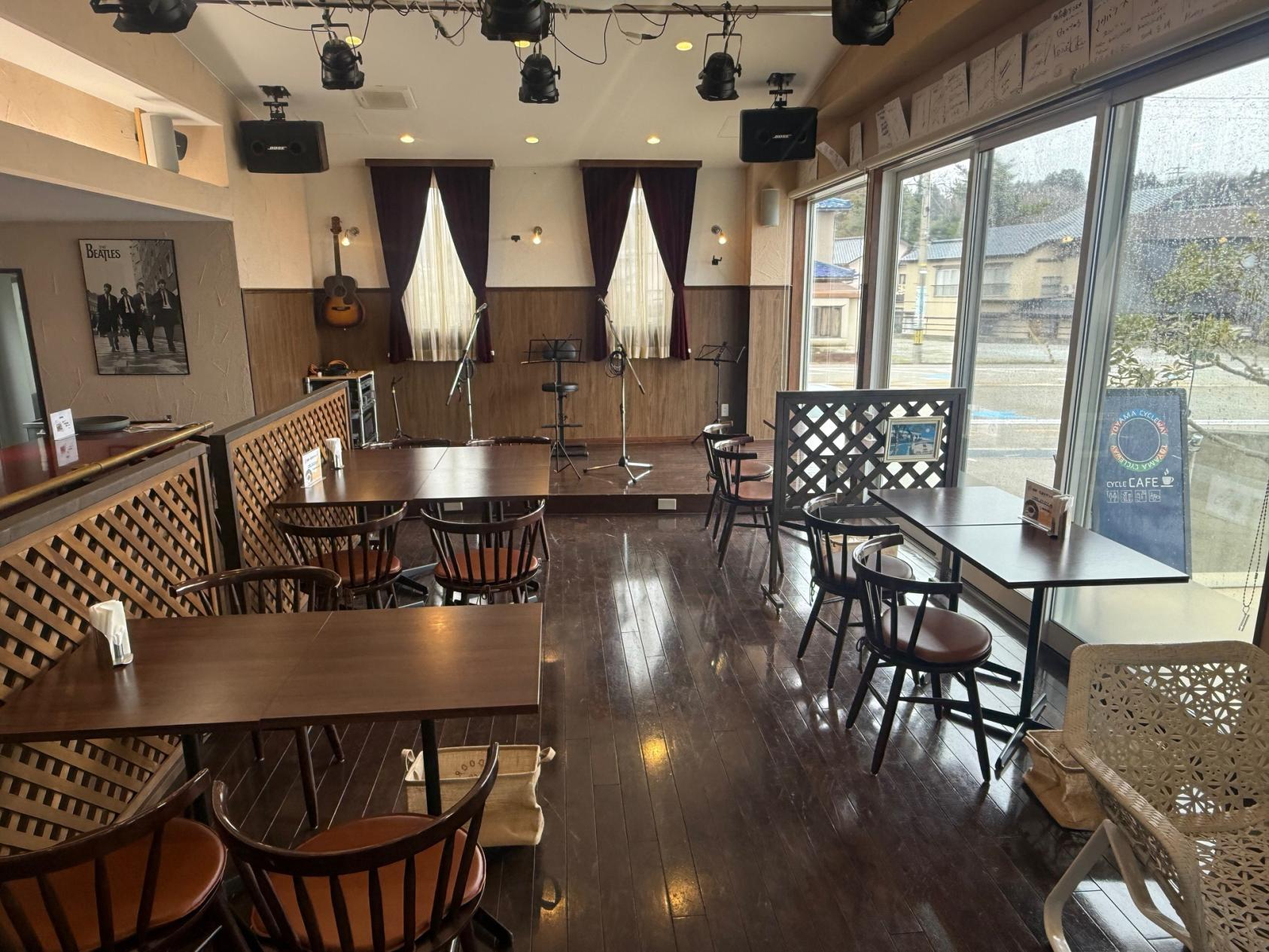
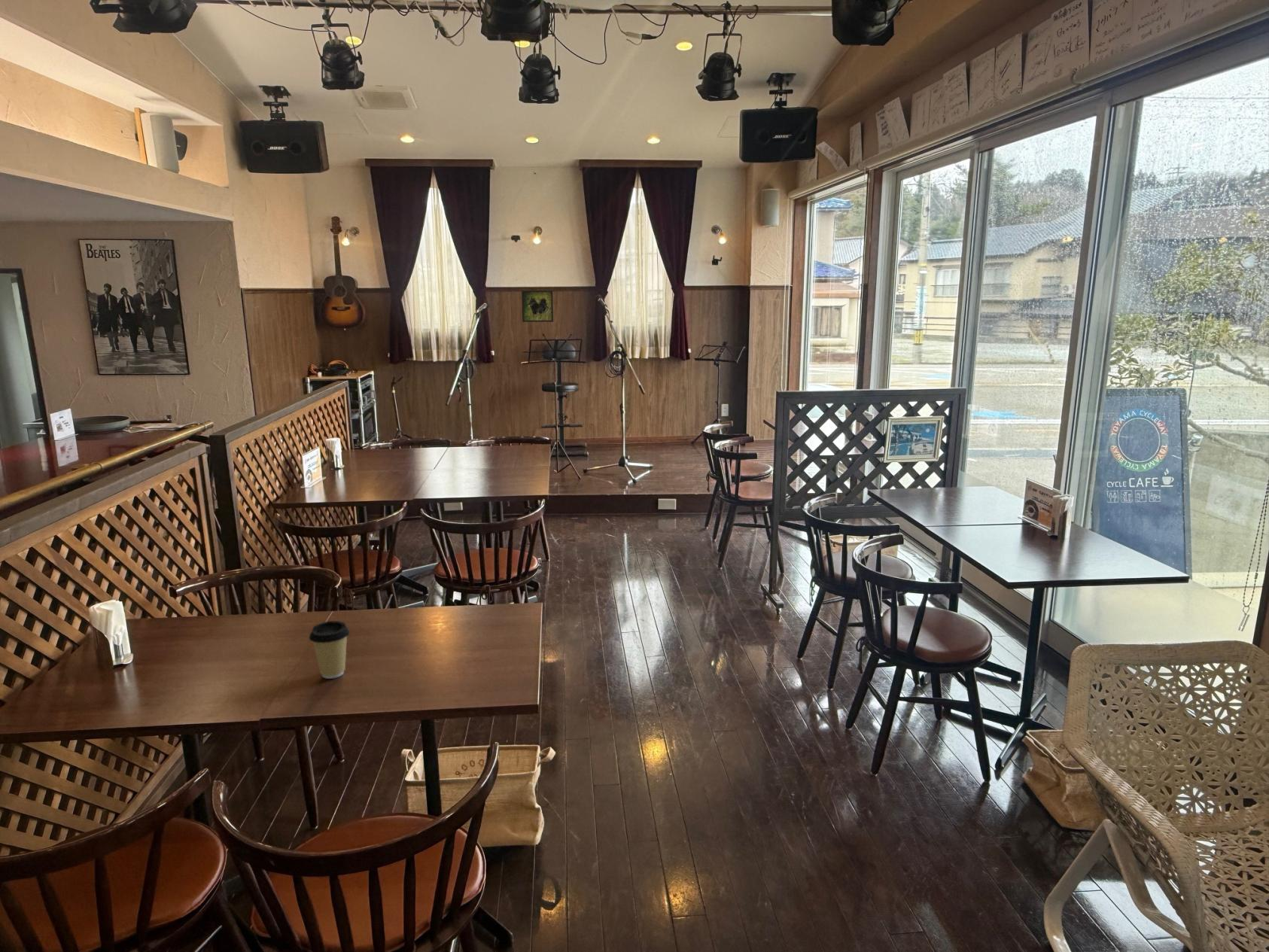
+ coffee cup (330, 650)
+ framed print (537, 306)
